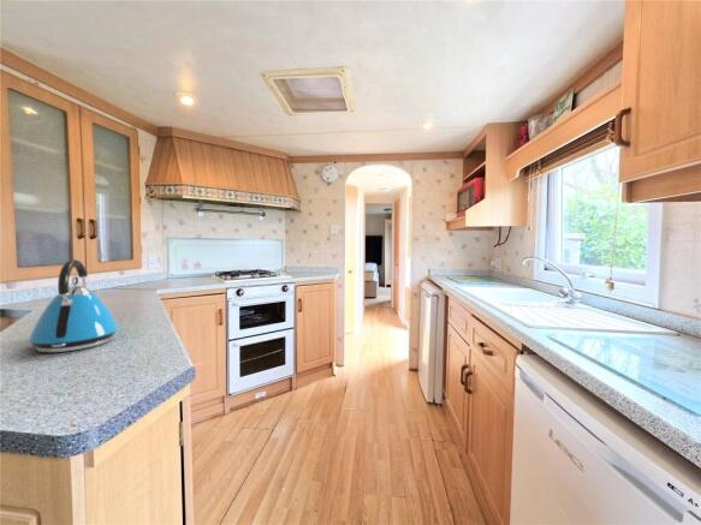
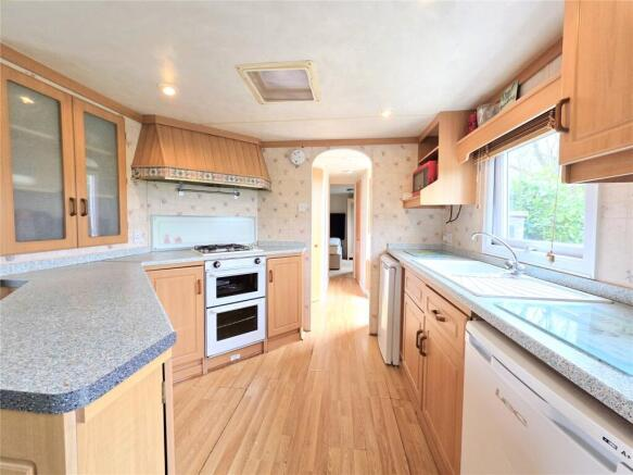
- kettle (75, 302)
